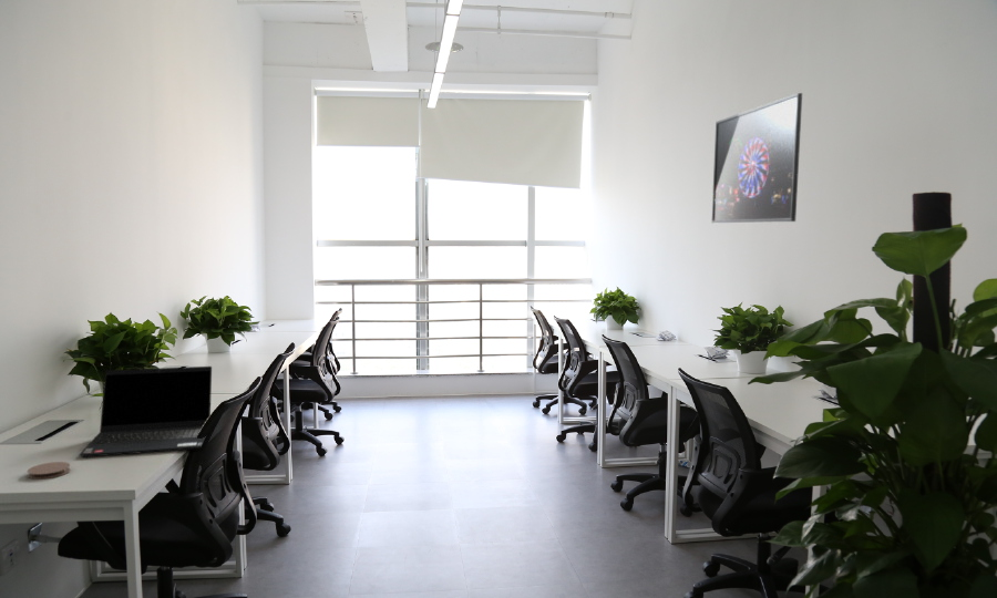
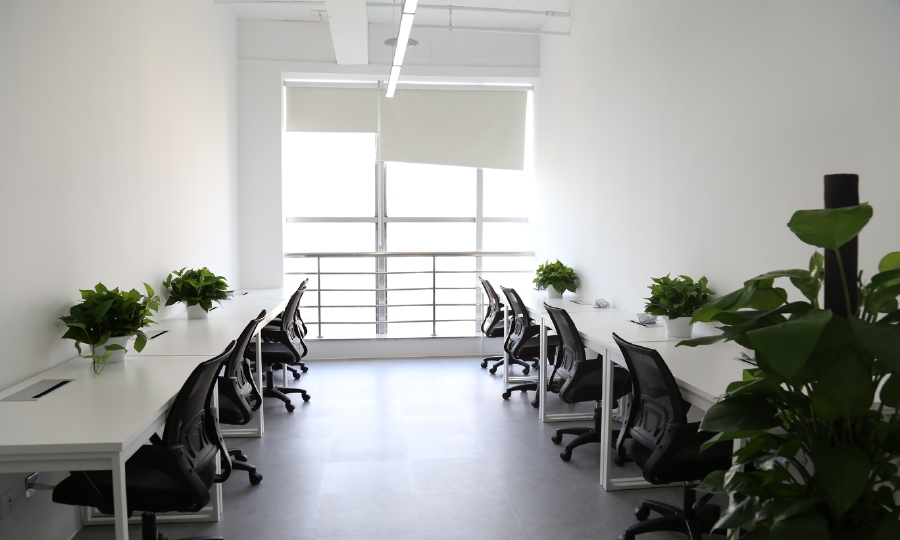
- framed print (751, 166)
- laptop computer (151, 409)
- coaster (49, 470)
